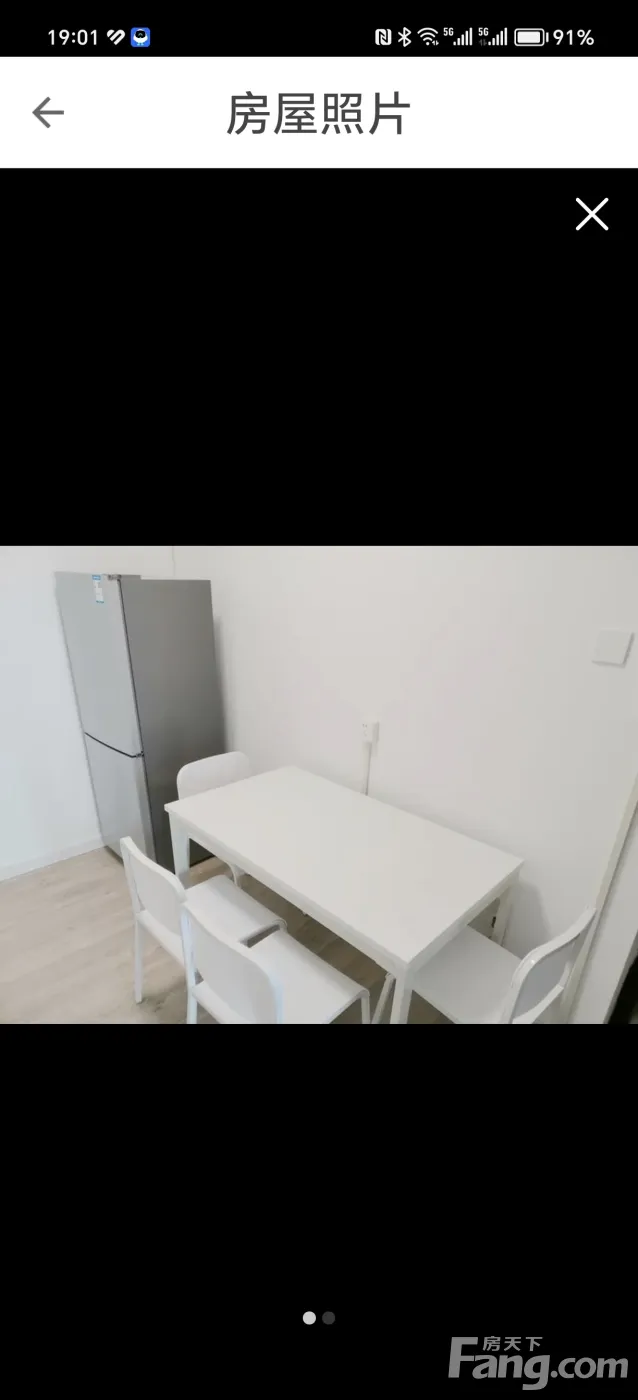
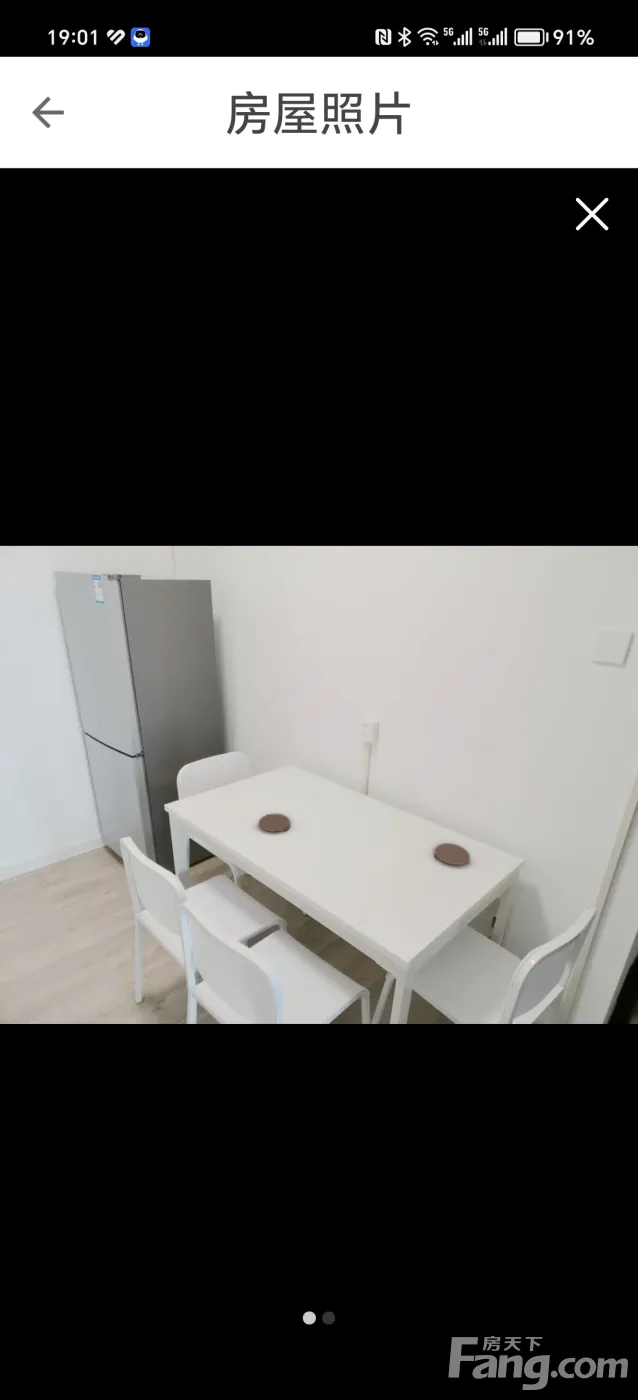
+ coaster (274, 824)
+ coaster (451, 855)
